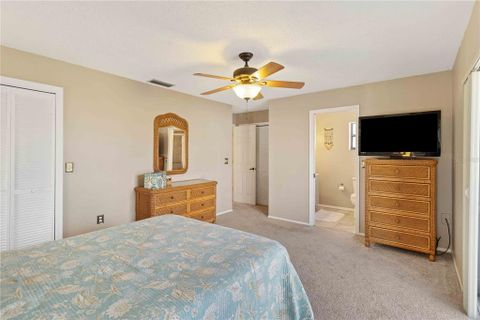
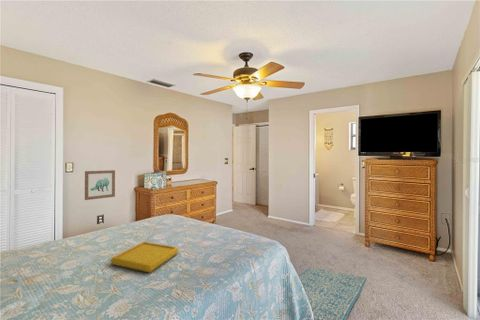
+ rug (326, 285)
+ wall art (100, 184)
+ serving tray (146, 255)
